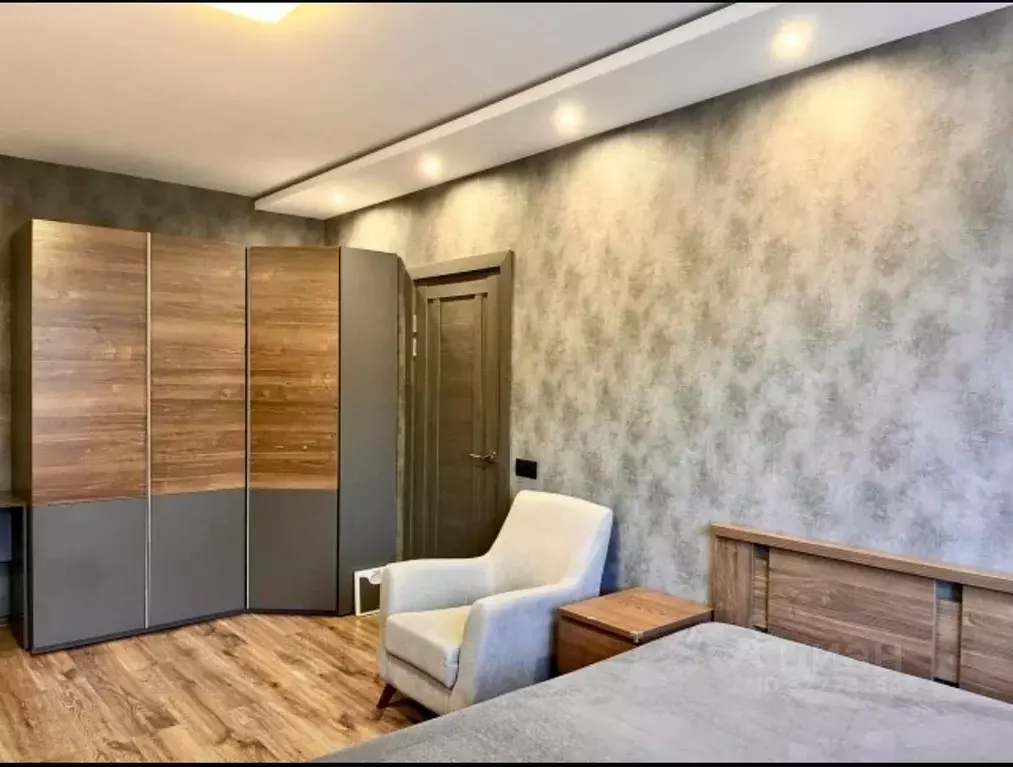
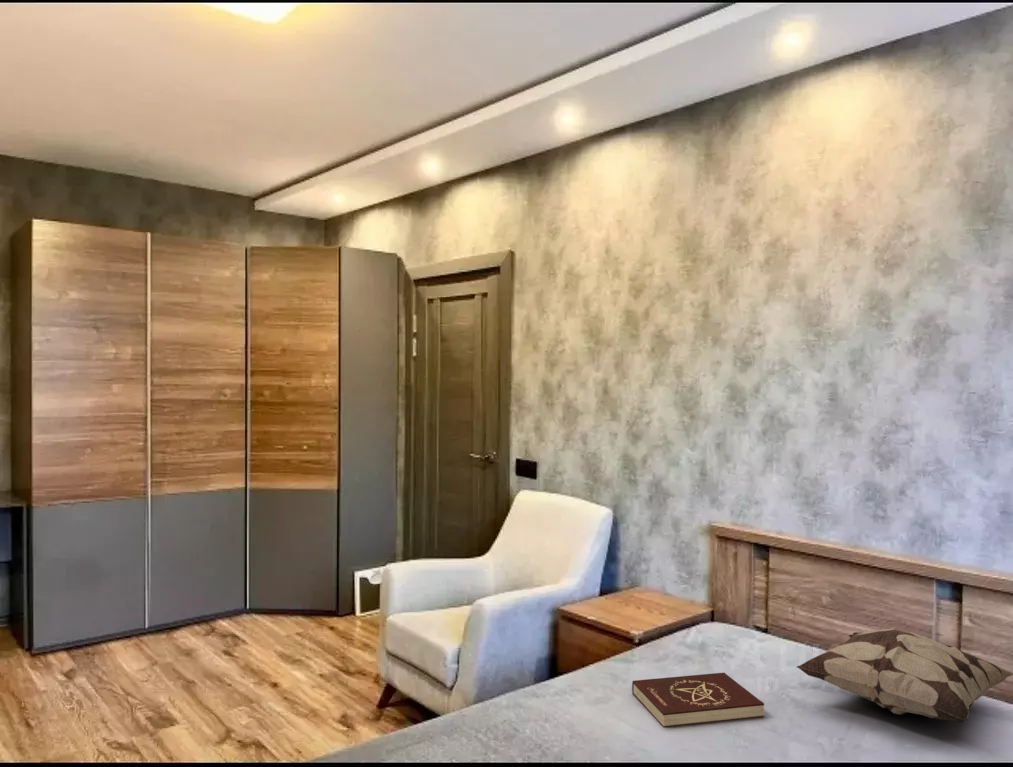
+ book (695, 697)
+ decorative pillow (902, 669)
